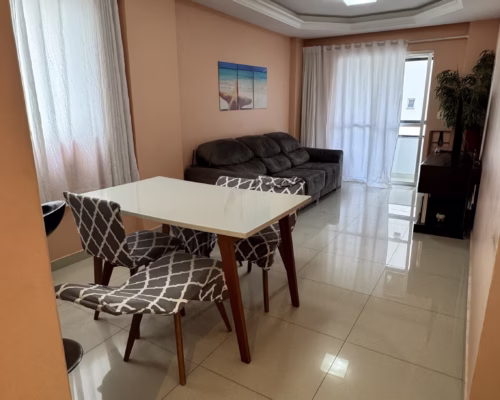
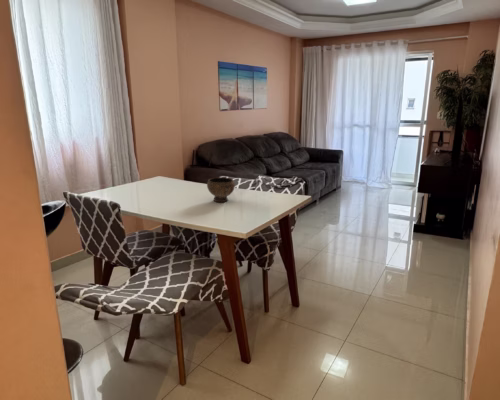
+ bowl (221, 189)
